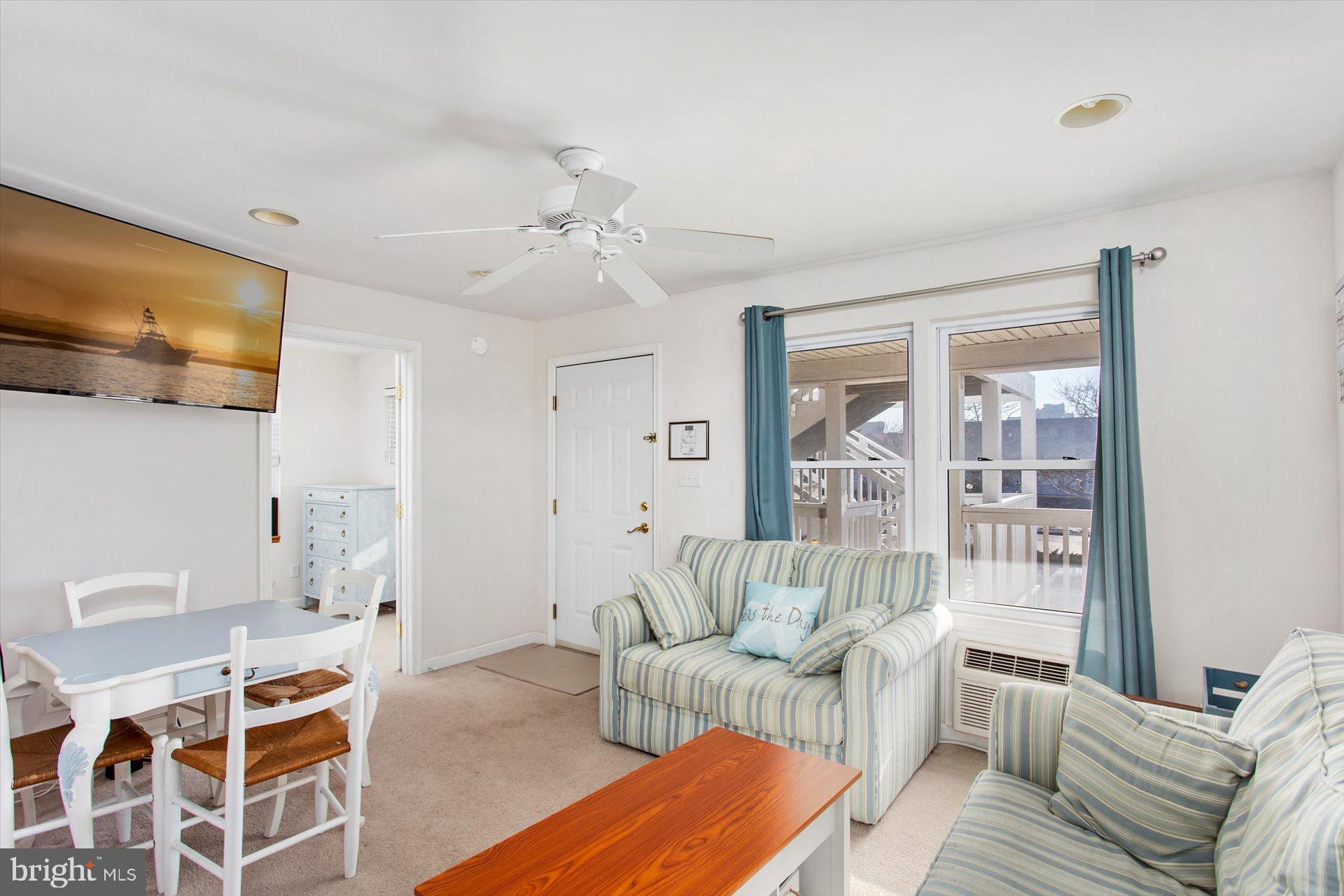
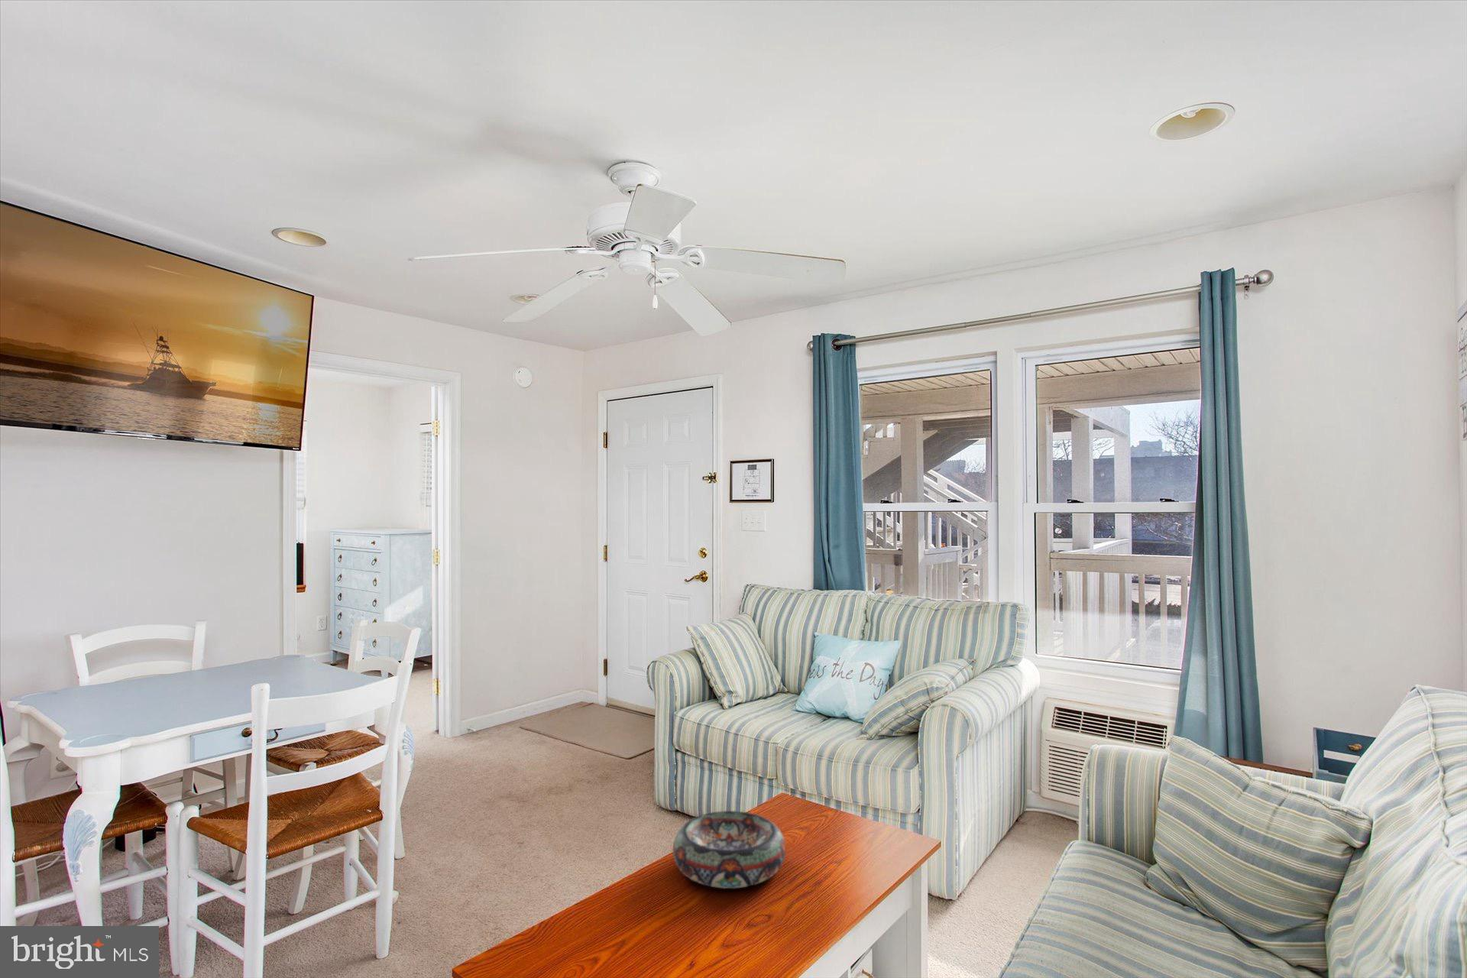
+ decorative bowl (729, 848)
